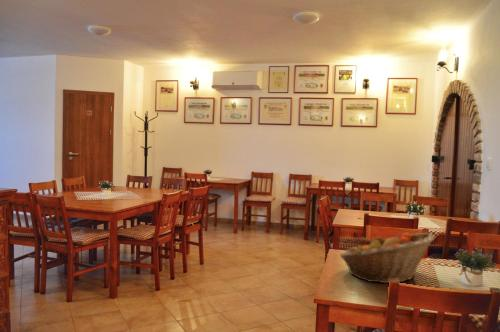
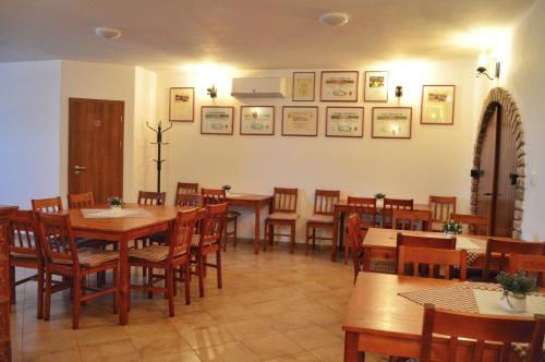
- fruit basket (386, 252)
